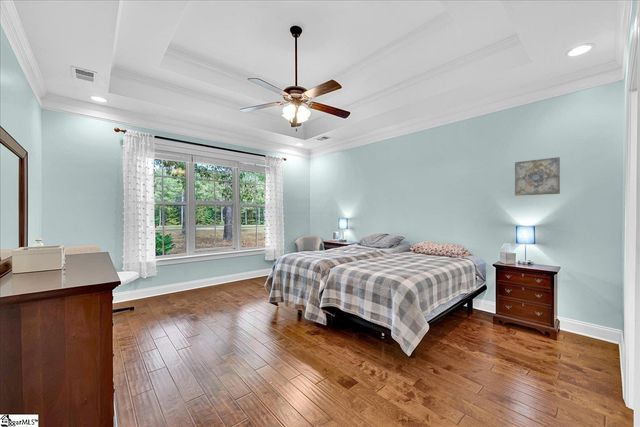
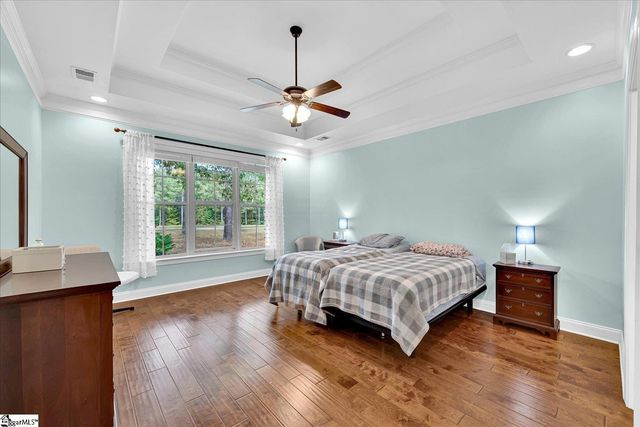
- wall art (536, 177)
